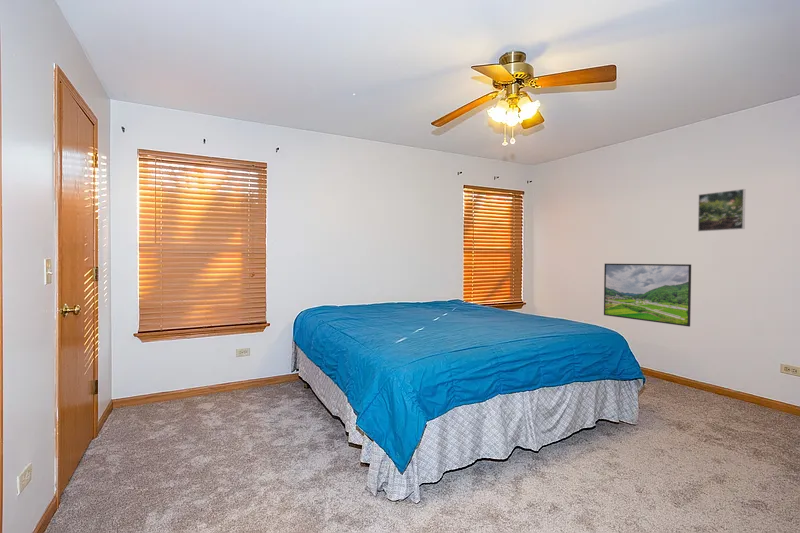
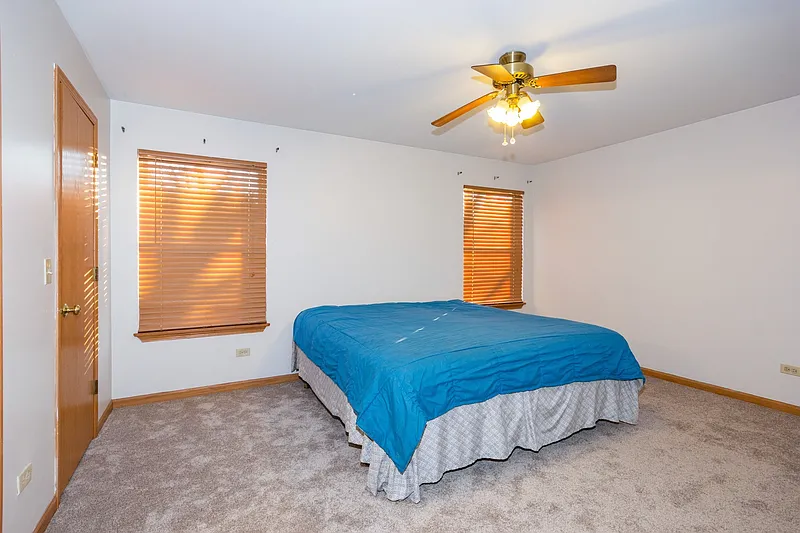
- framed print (720, 211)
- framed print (643, 292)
